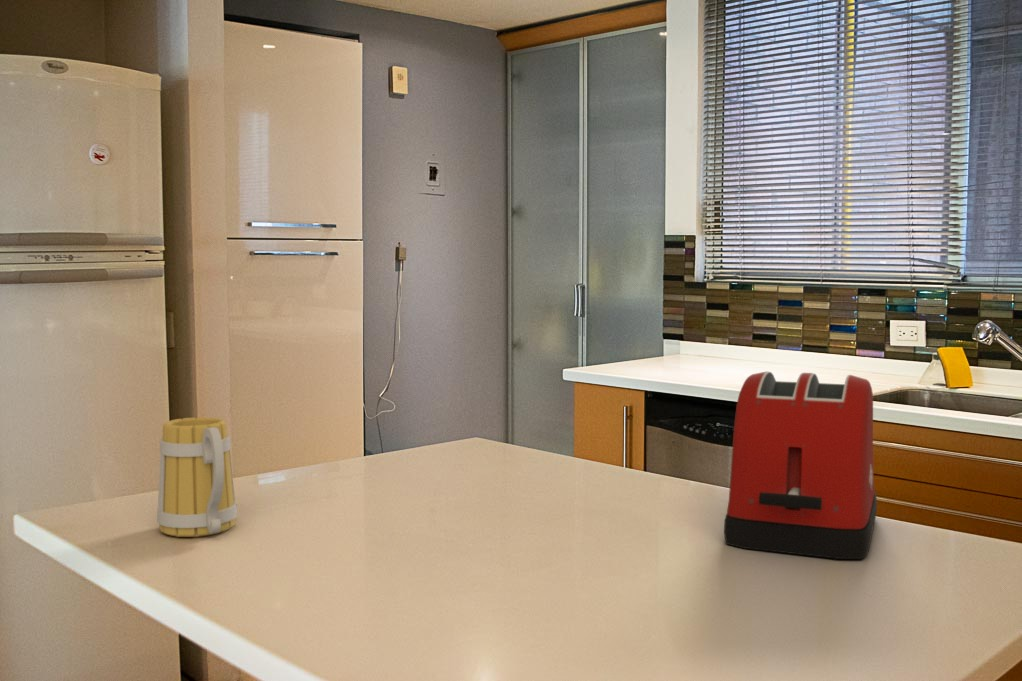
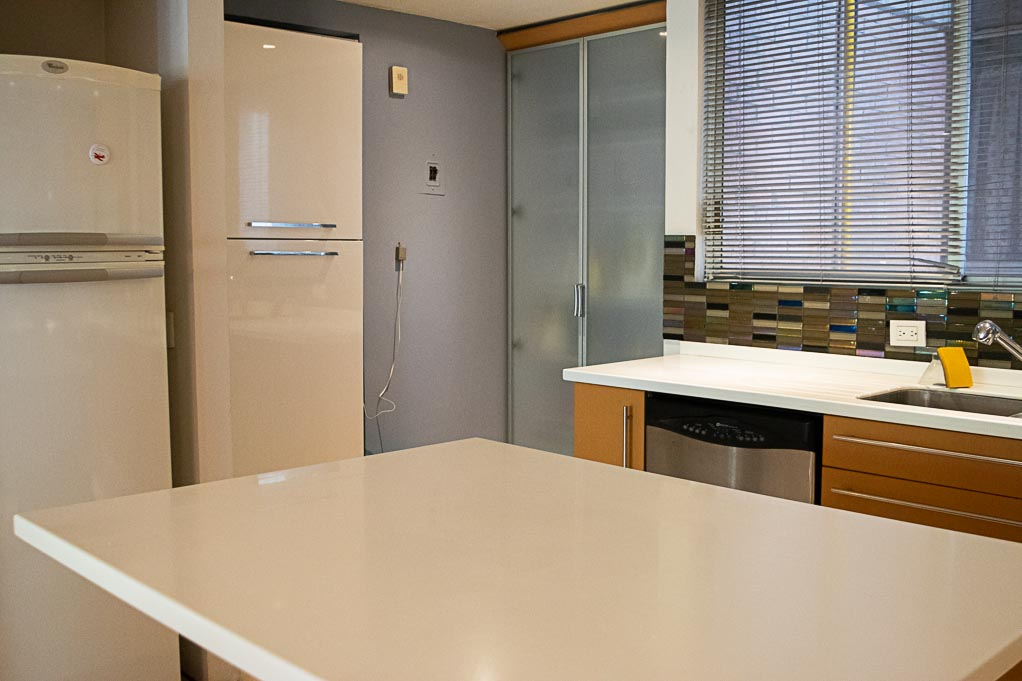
- mug (195, 477)
- toaster (805, 451)
